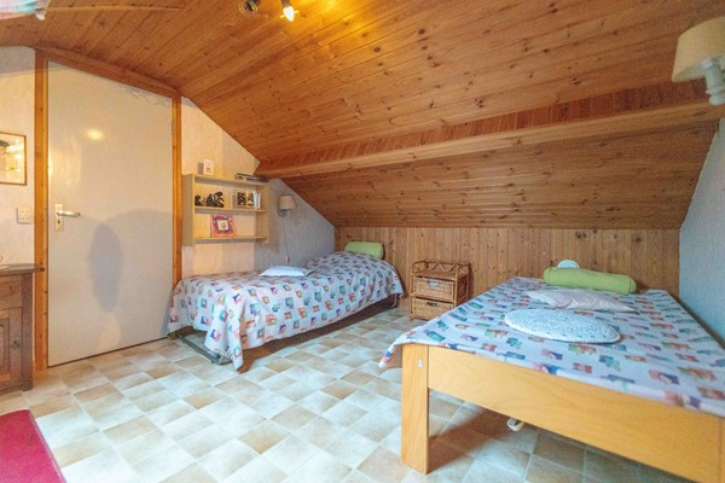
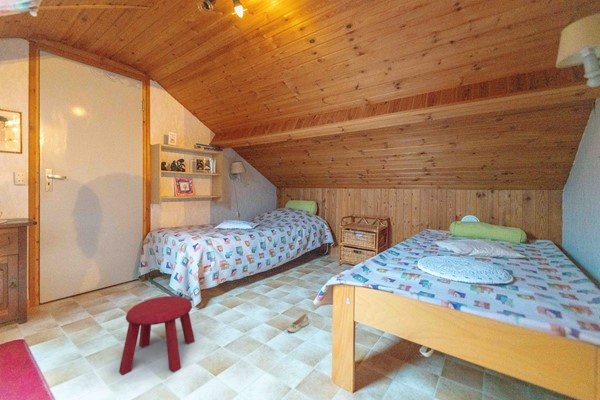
+ stool (165, 330)
+ shoe (297, 322)
